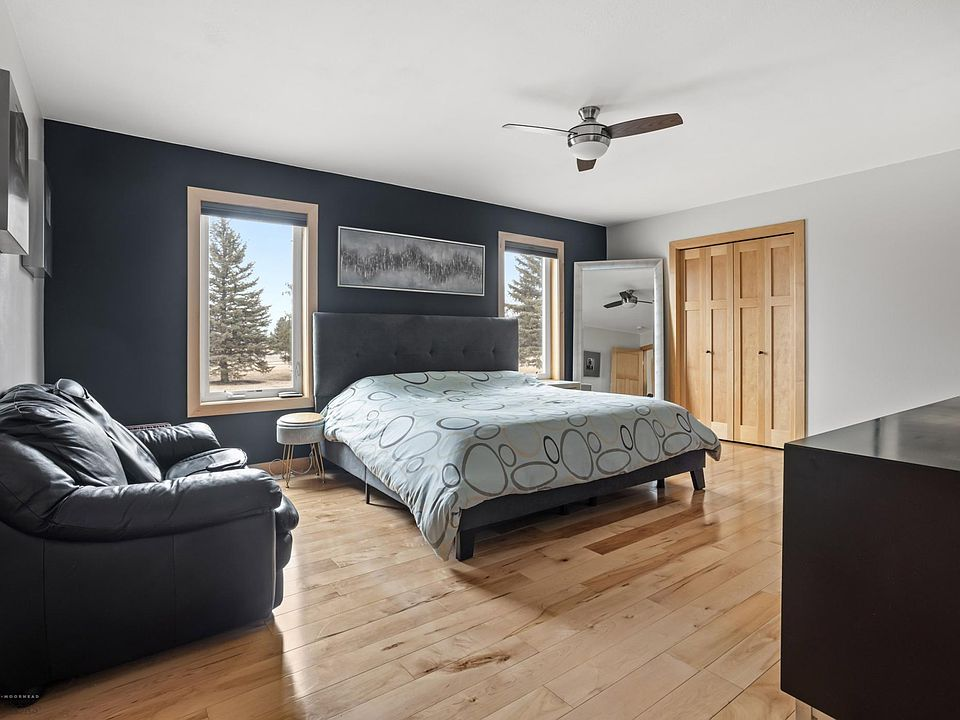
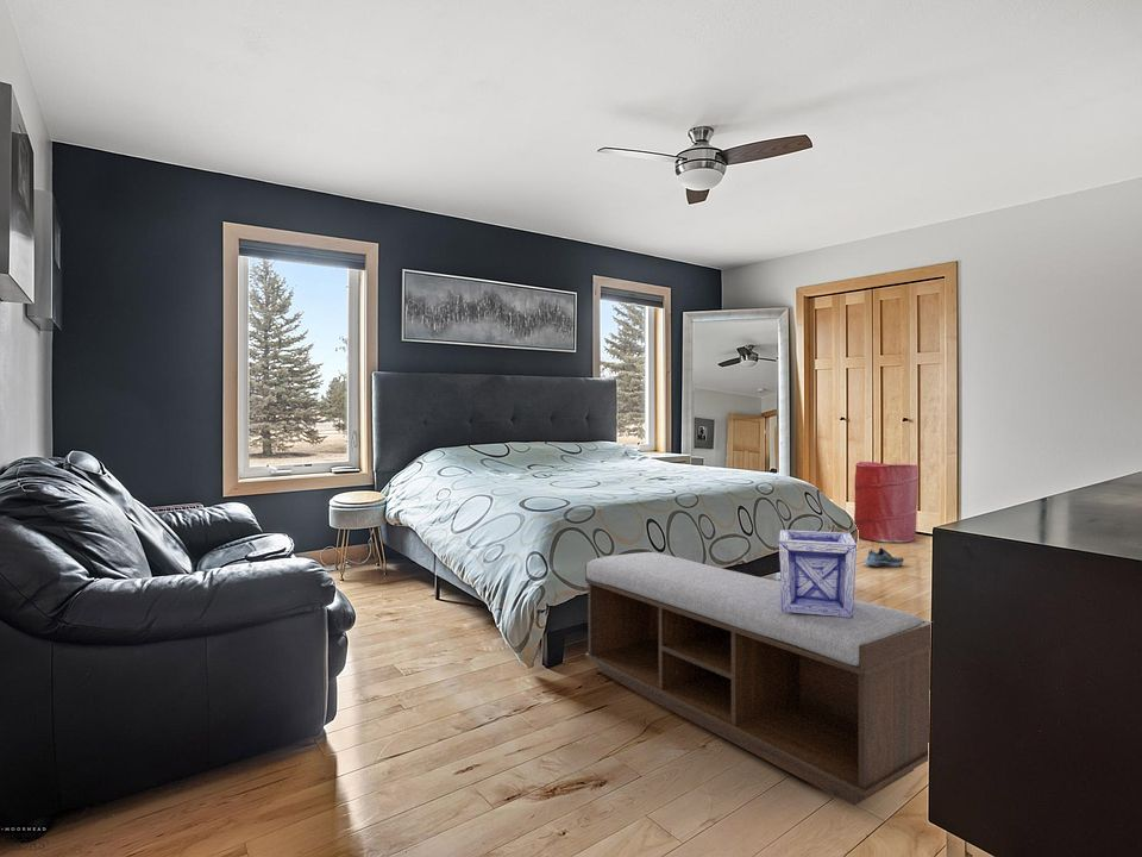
+ wooden crate (815, 570)
+ shoe (883, 556)
+ laundry hamper (885, 499)
+ bench (727, 645)
